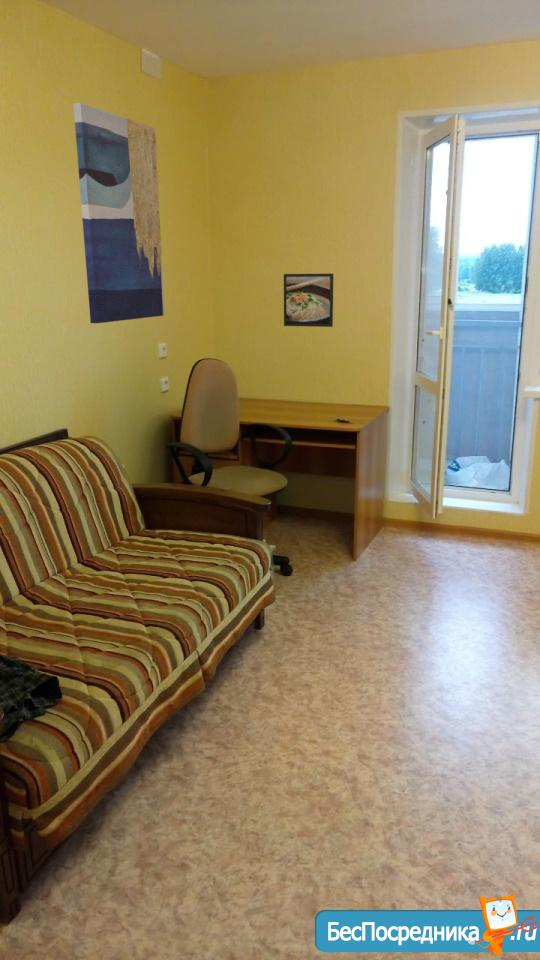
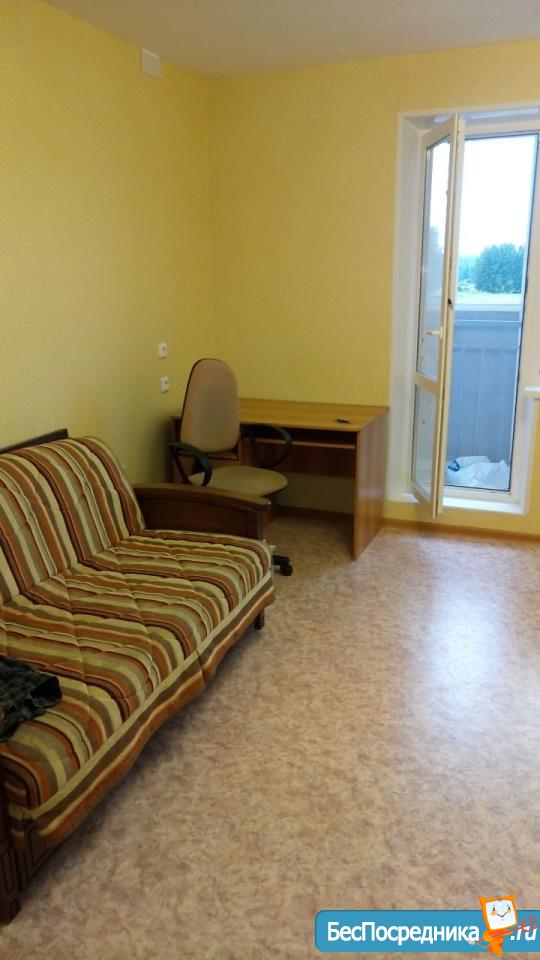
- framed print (308, 300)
- wall art (124, 221)
